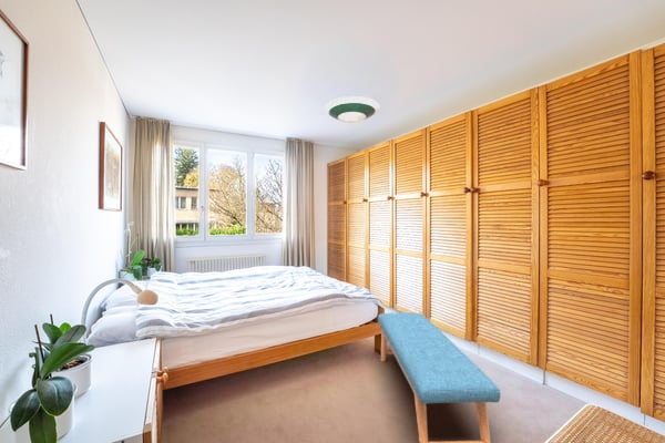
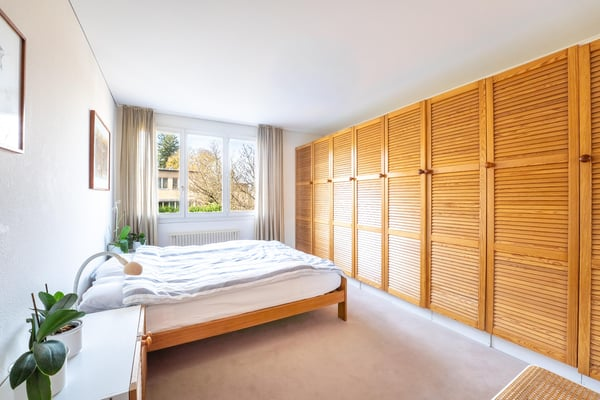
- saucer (351, 114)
- bench (421, 367)
